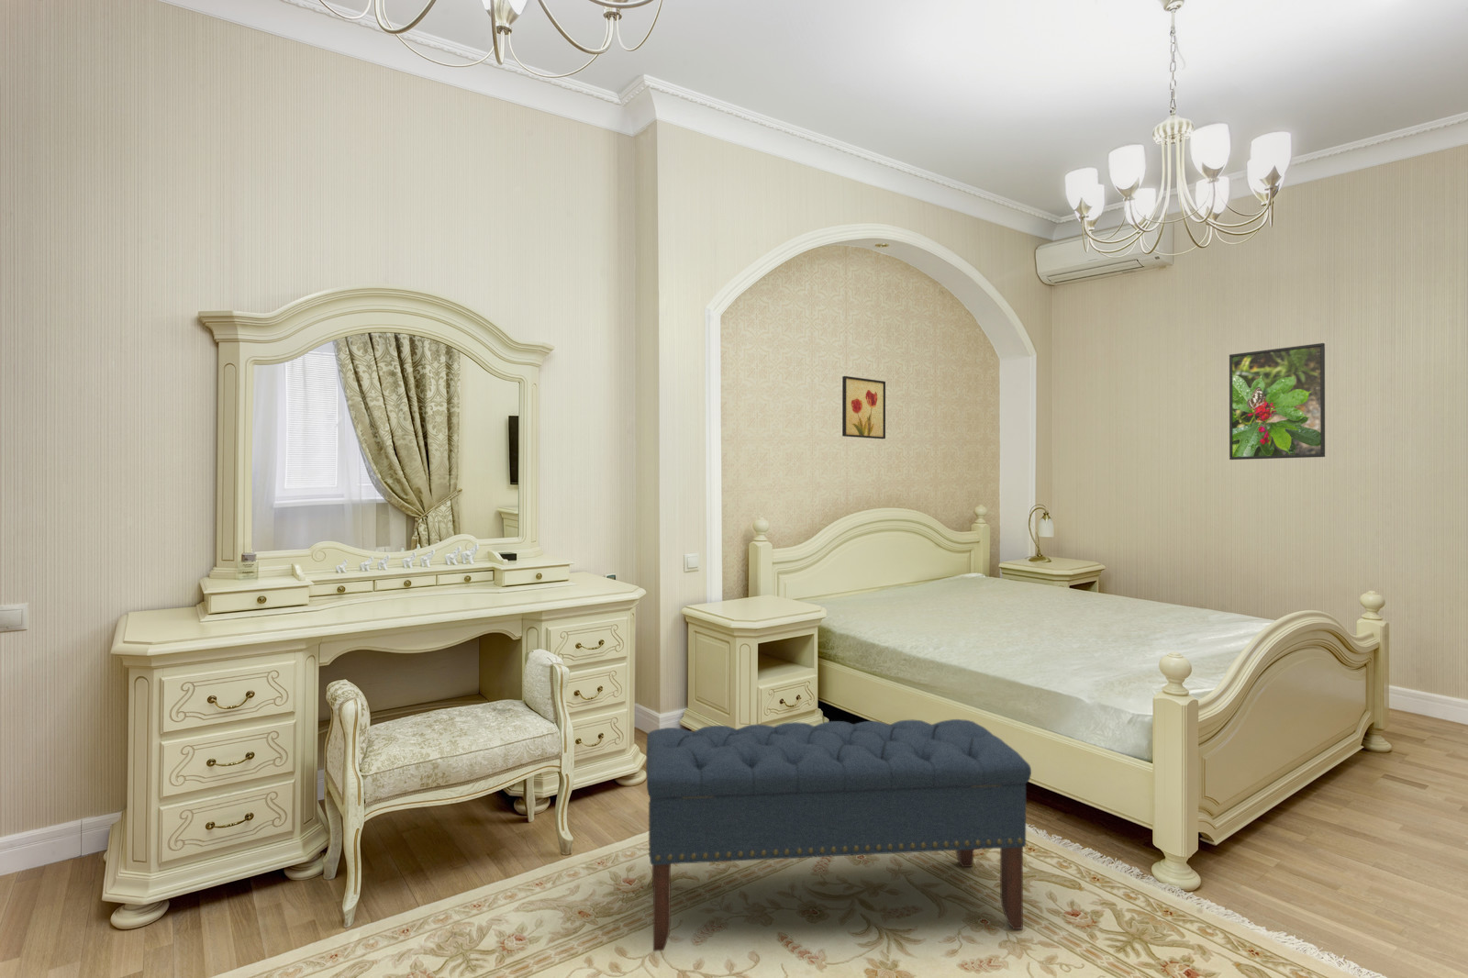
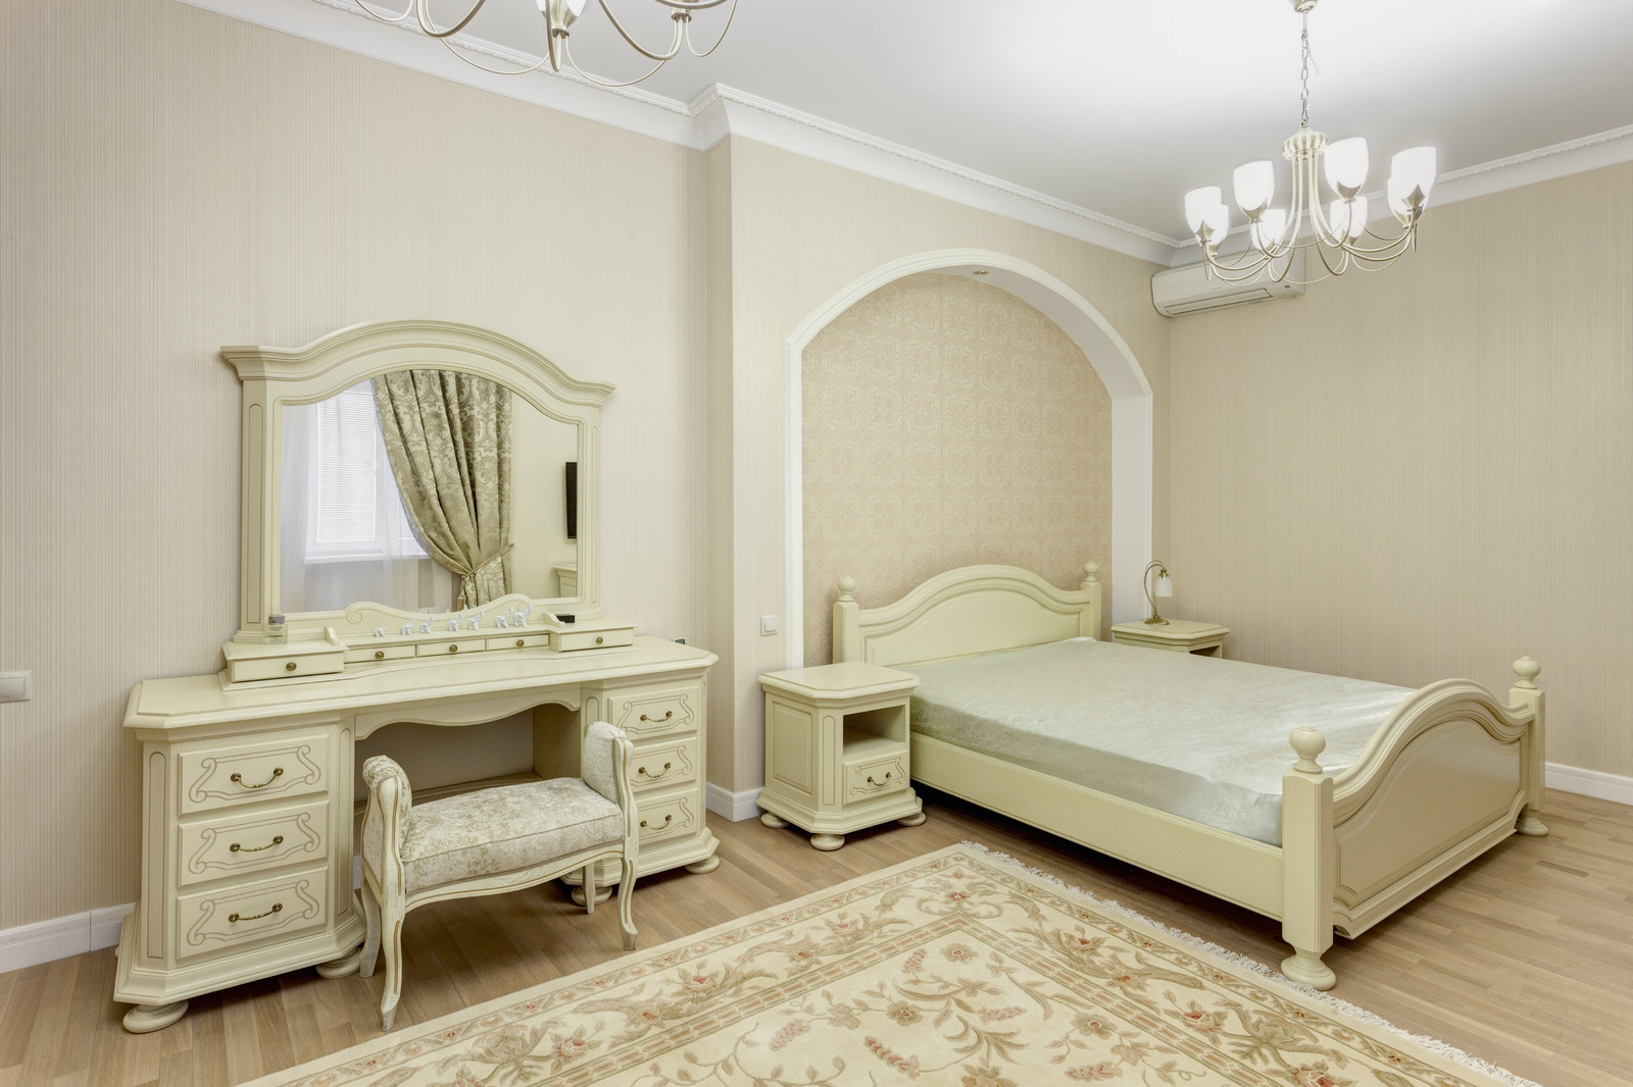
- wall art (863, 408)
- bench (826, 820)
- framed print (1275, 404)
